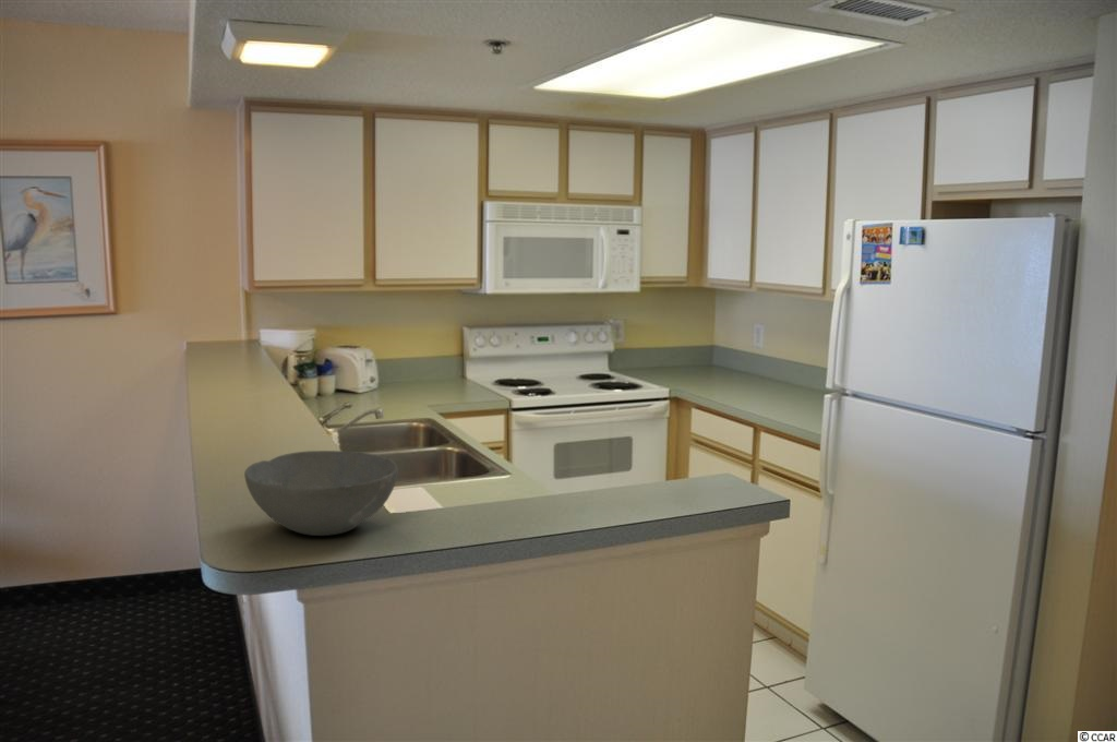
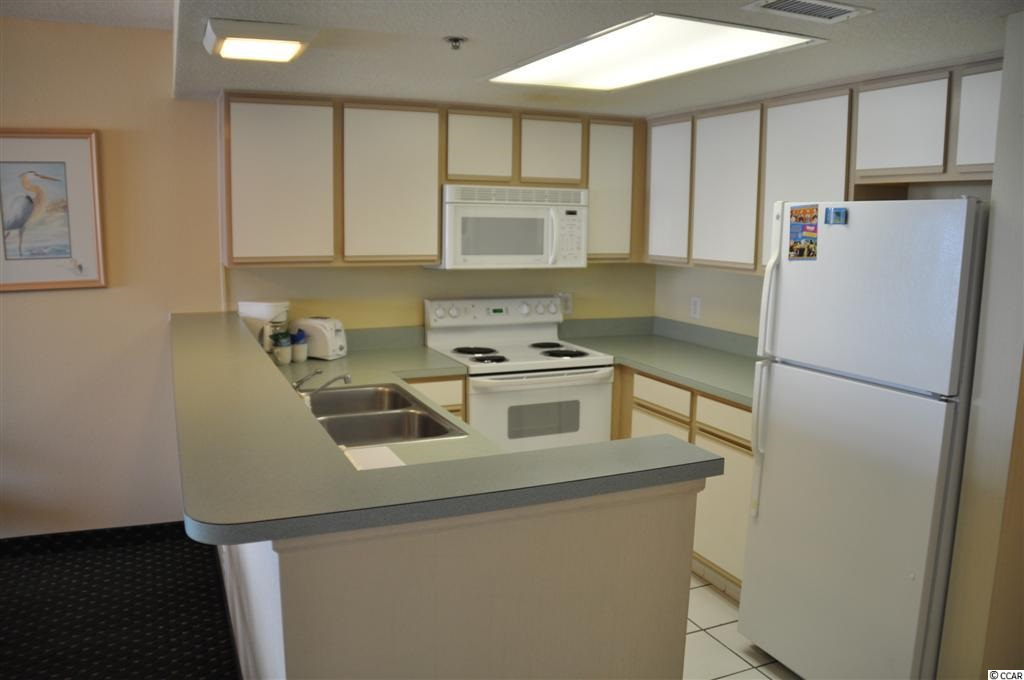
- bowl (323, 496)
